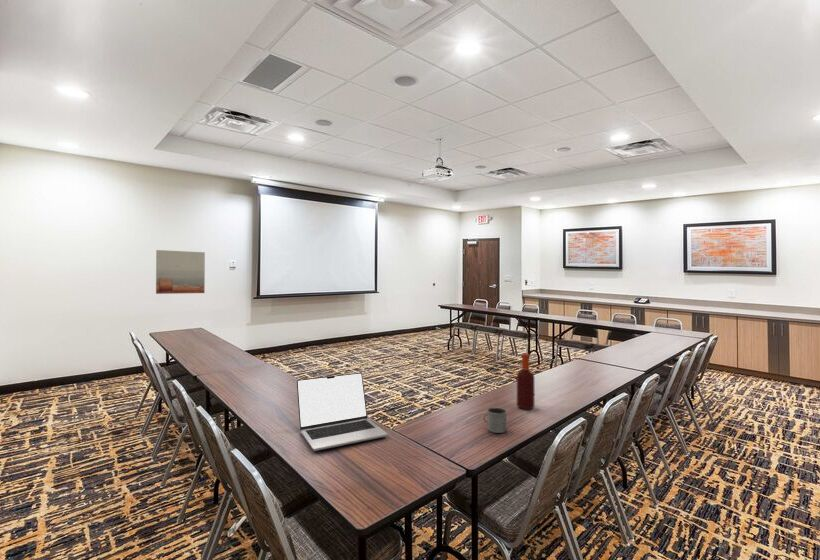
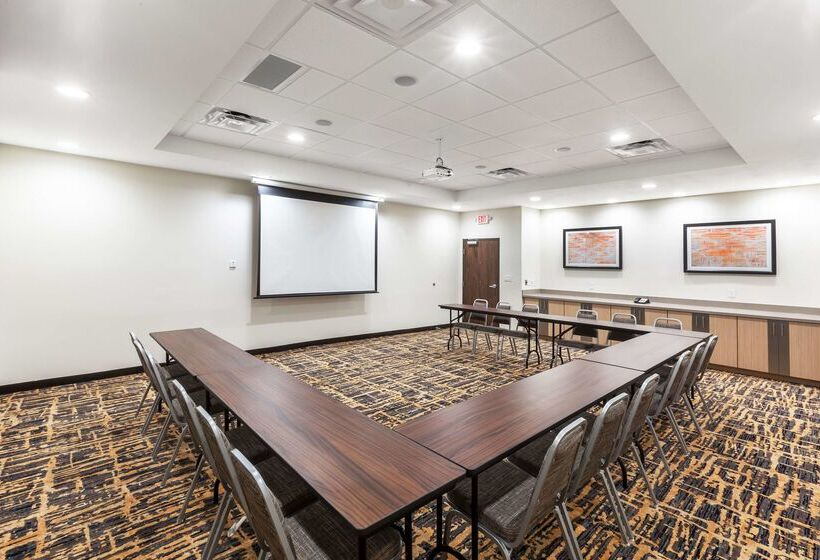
- mug (494, 419)
- bottle (525, 380)
- wall art (181, 272)
- laptop (340, 407)
